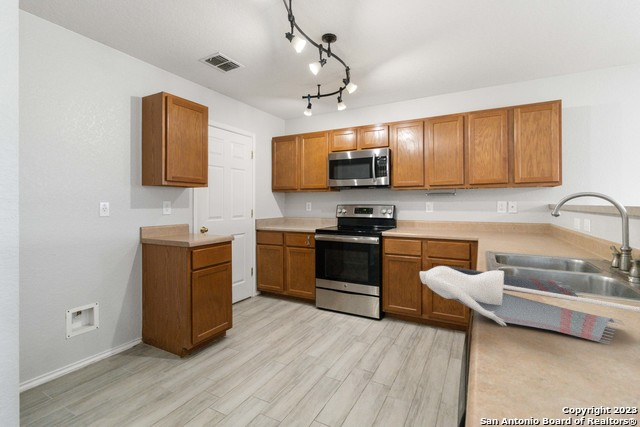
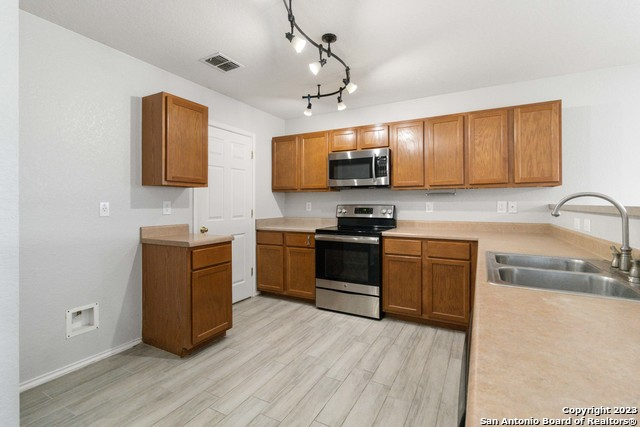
- shawl (517, 296)
